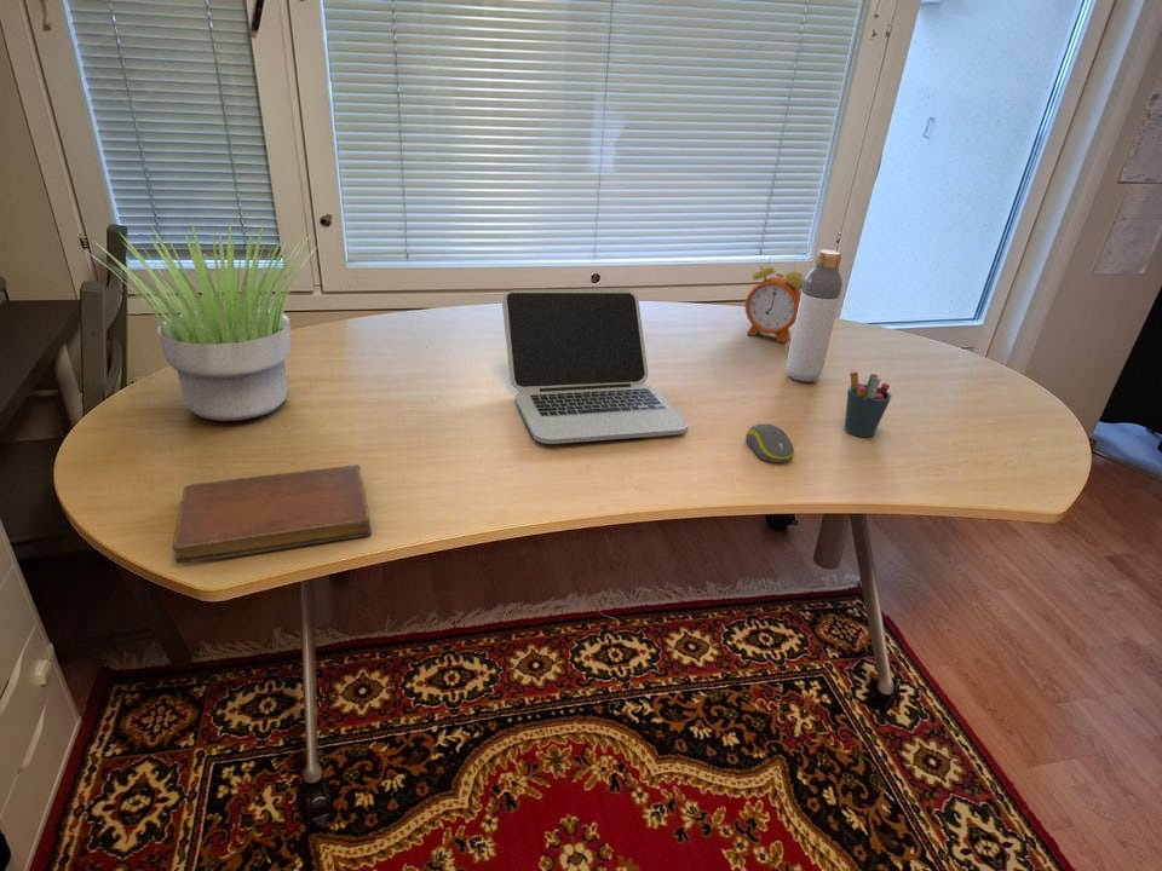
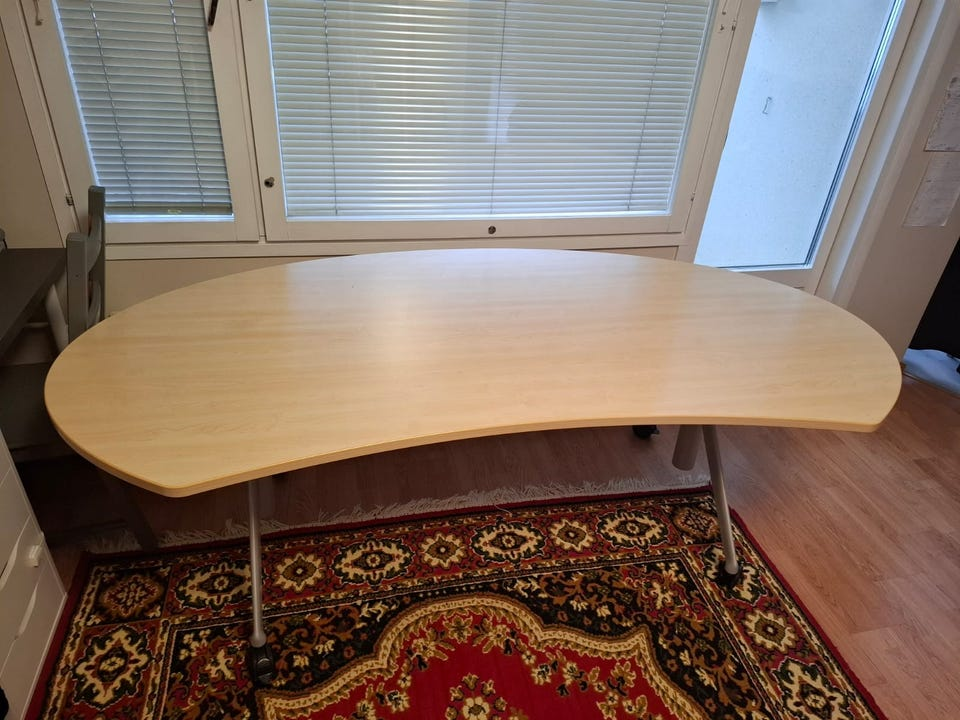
- computer mouse (770, 439)
- laptop (592, 358)
- alarm clock (775, 296)
- pen holder (865, 400)
- notebook (276, 508)
- bottle (815, 317)
- potted plant (223, 328)
